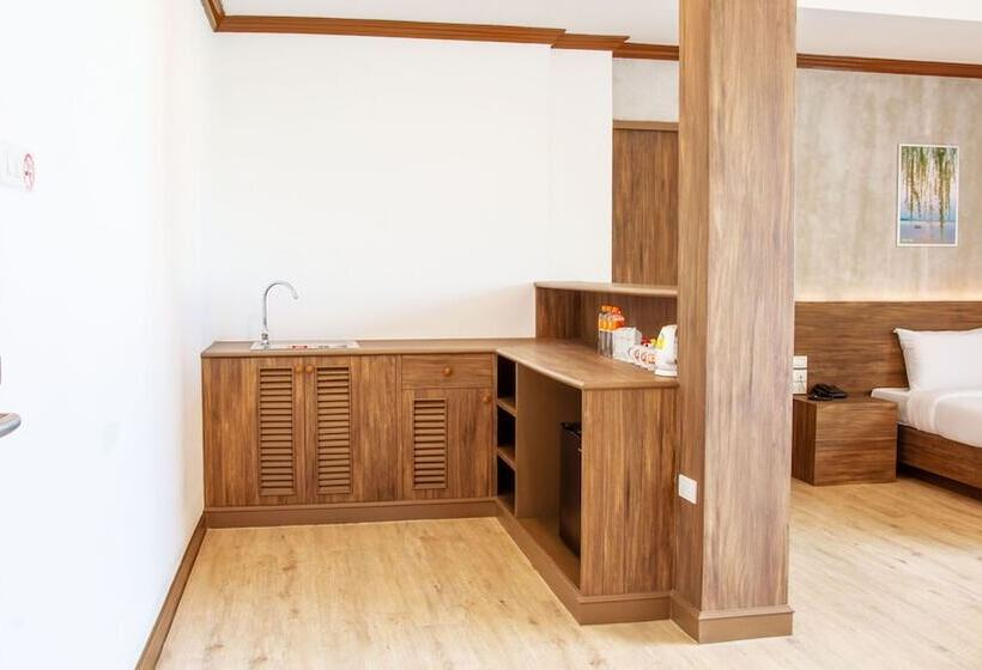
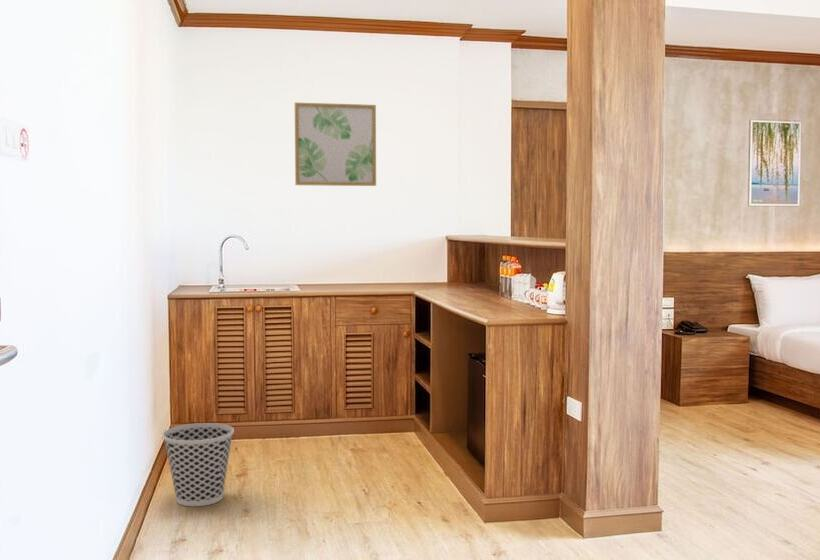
+ wall art (335, 144)
+ wastebasket (199, 465)
